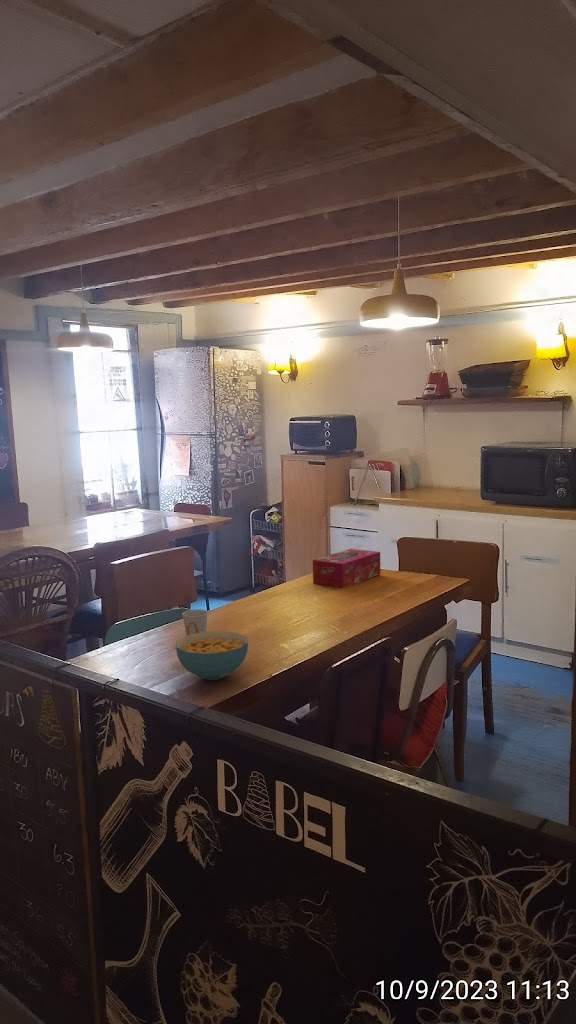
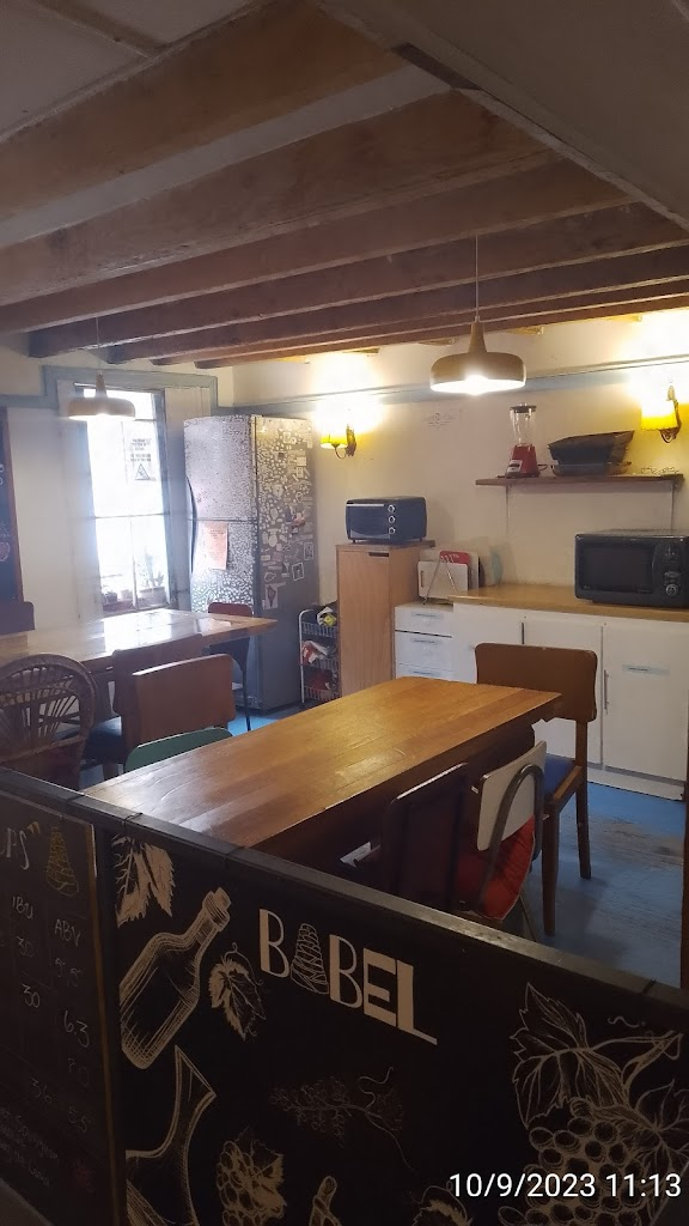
- cup (195, 628)
- cereal bowl (212, 659)
- tissue box (347, 567)
